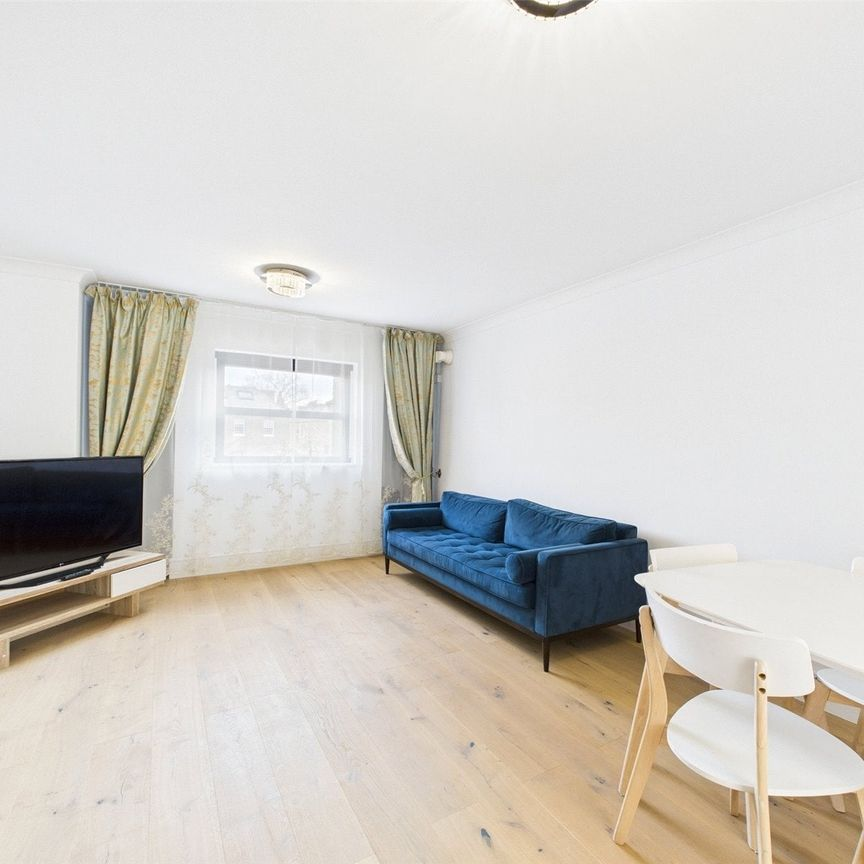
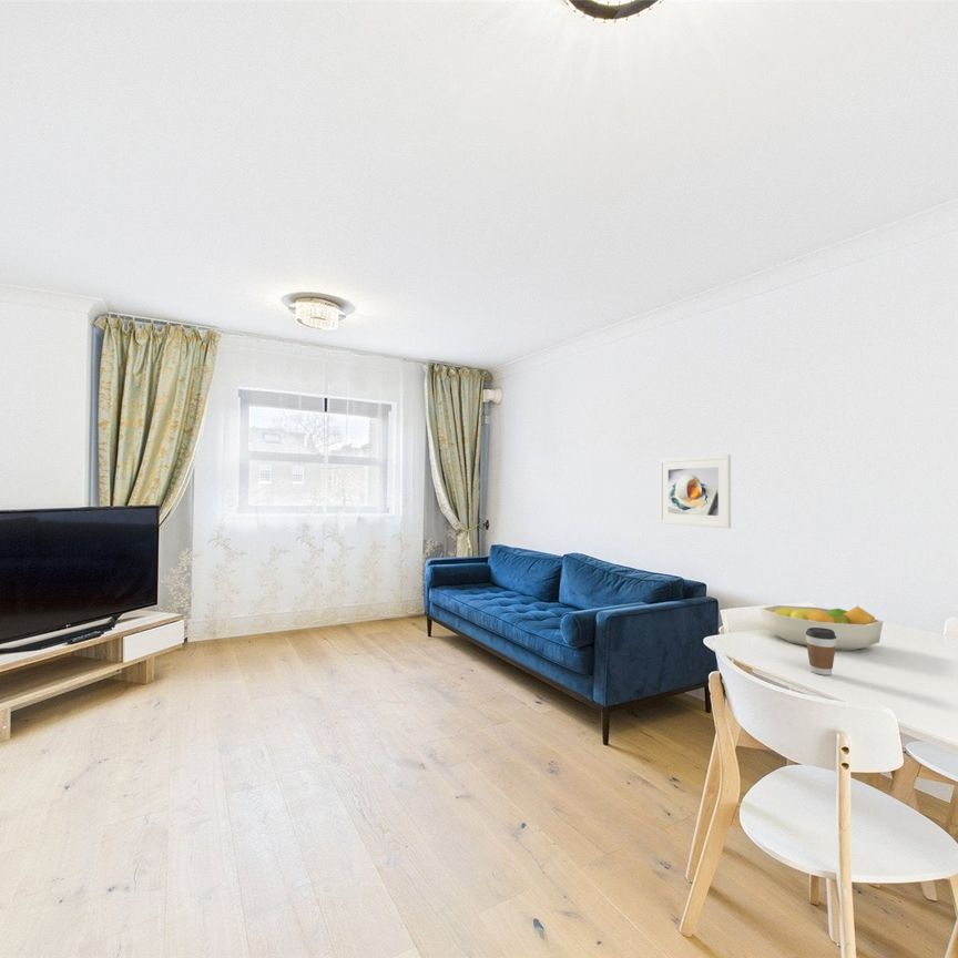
+ fruit bowl (818, 621)
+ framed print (692, 491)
+ coffee cup (821, 651)
